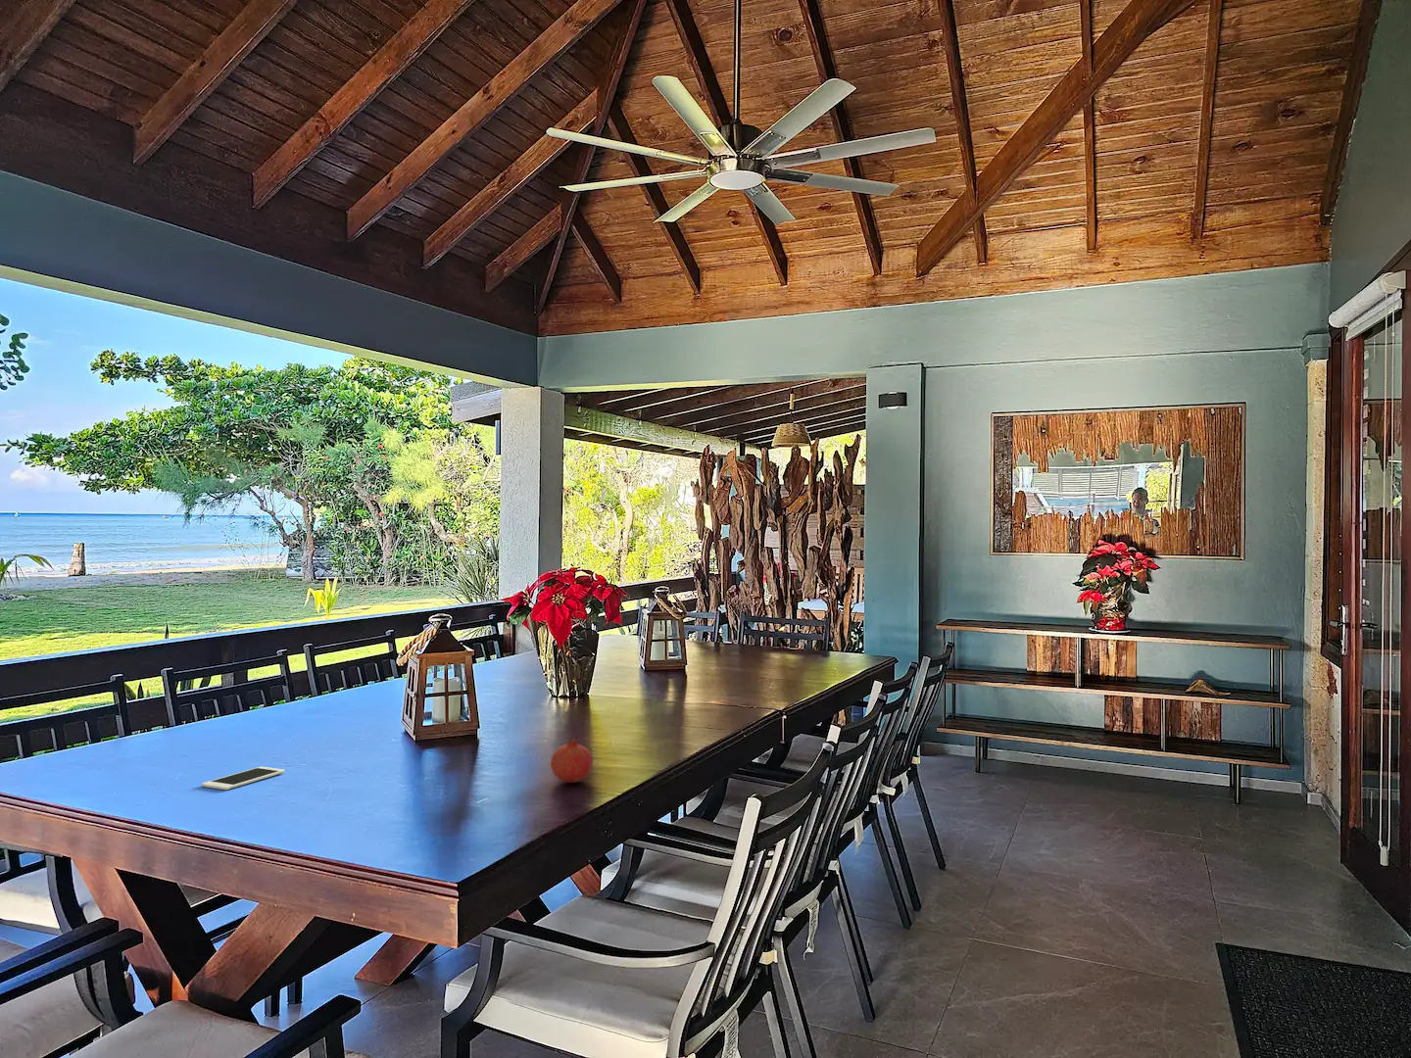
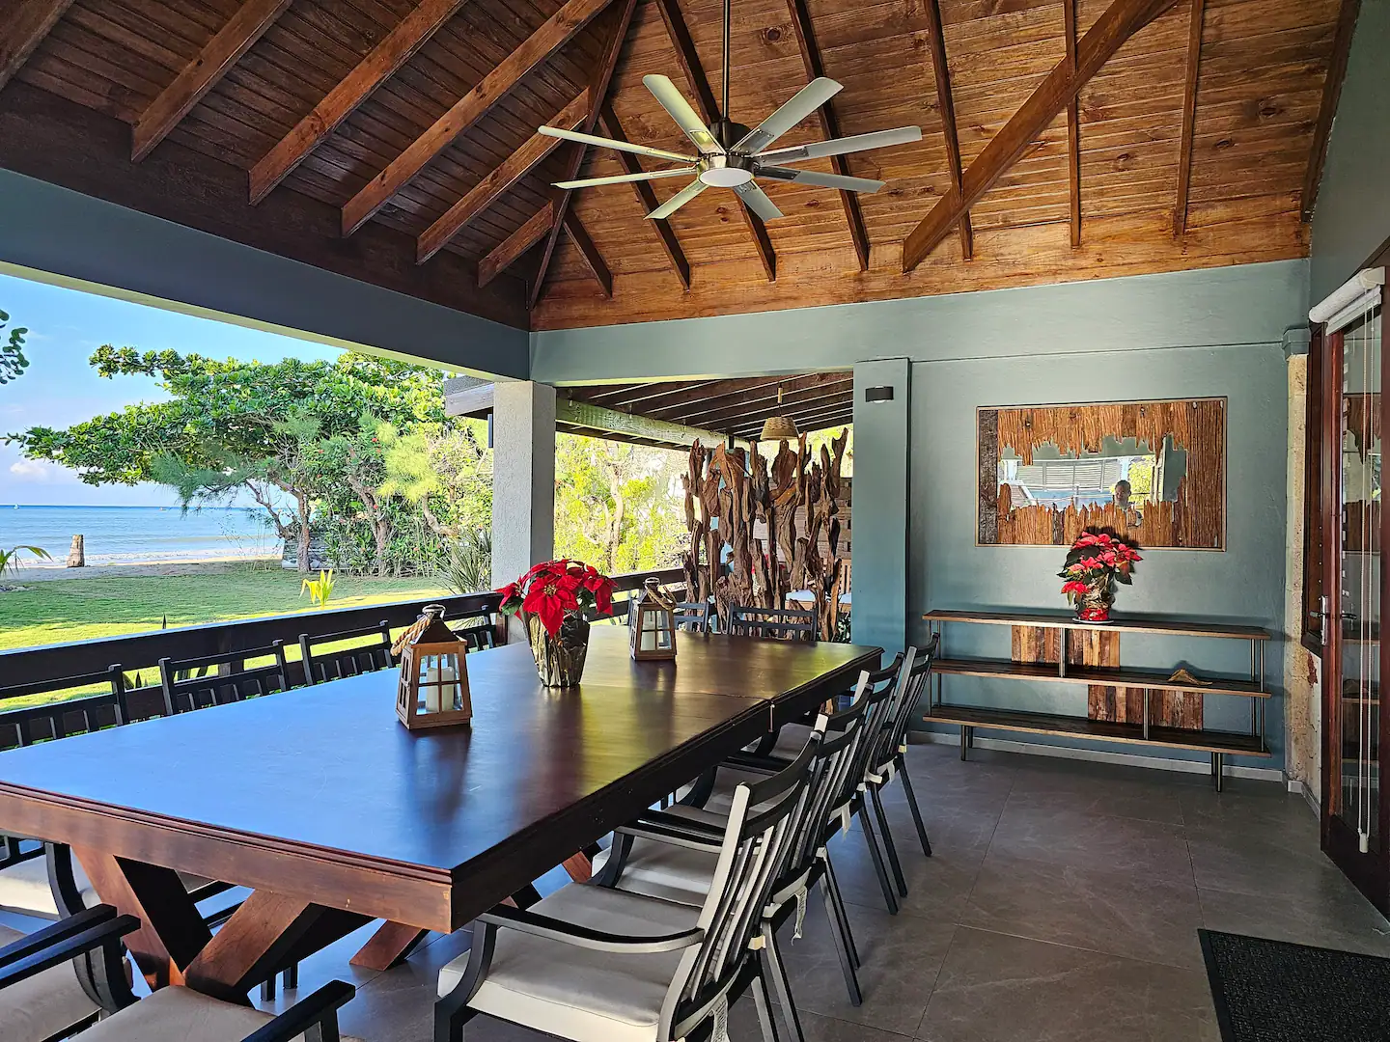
- cell phone (244, 777)
- fruit (571, 759)
